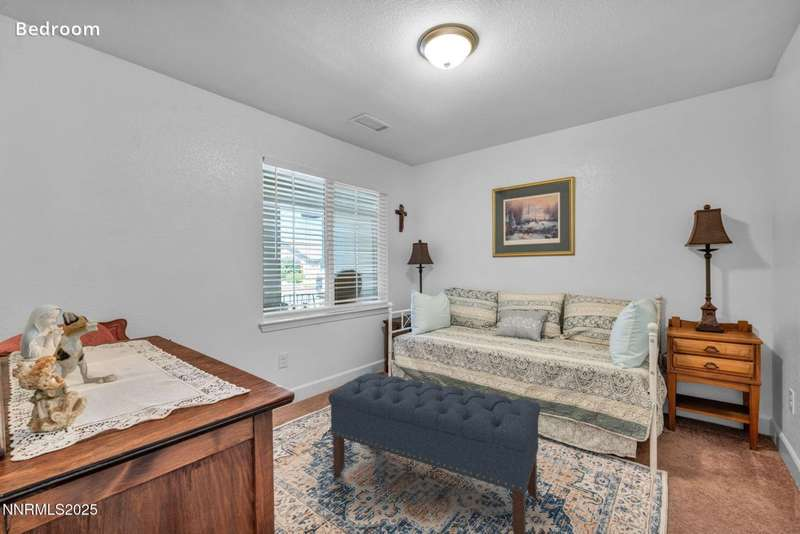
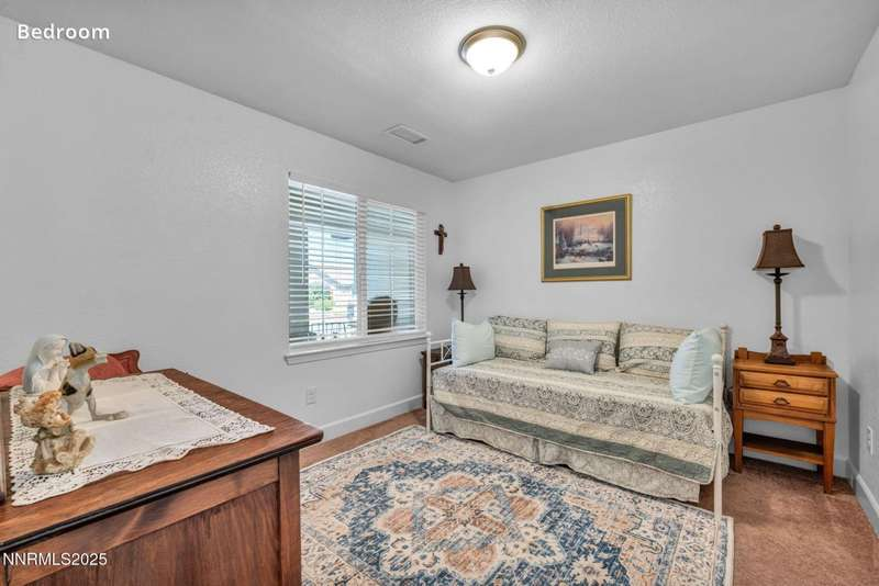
- bench (430, 438)
